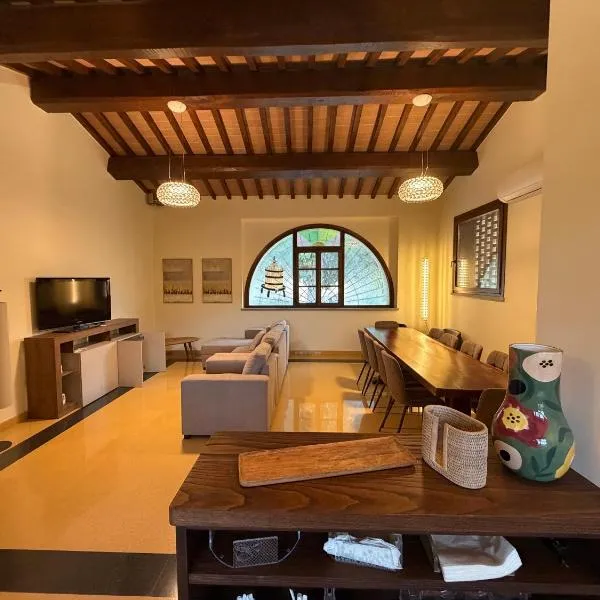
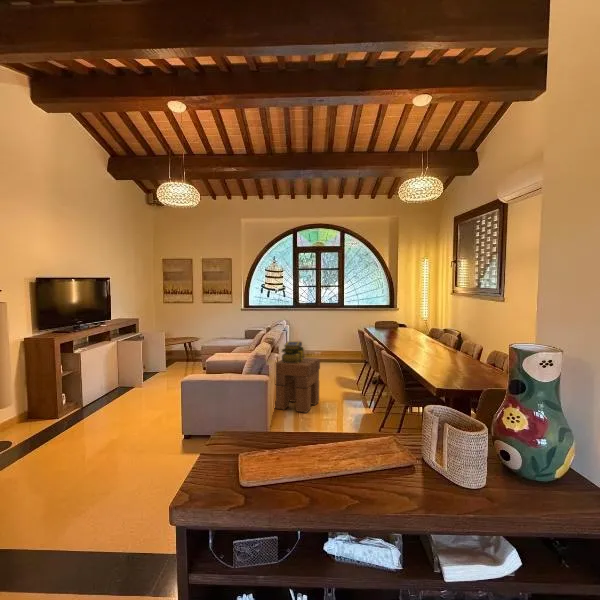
+ stack of books (293, 351)
+ wooden stool (297, 382)
